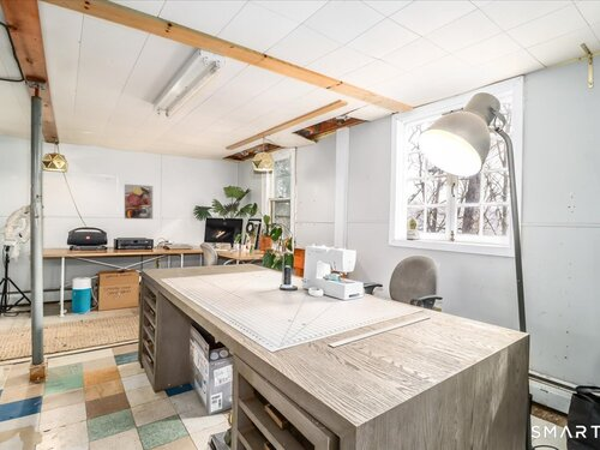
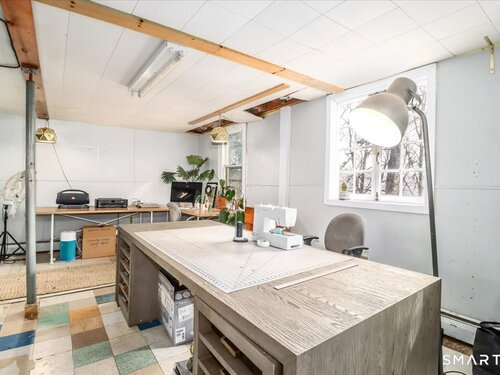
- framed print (138, 202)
